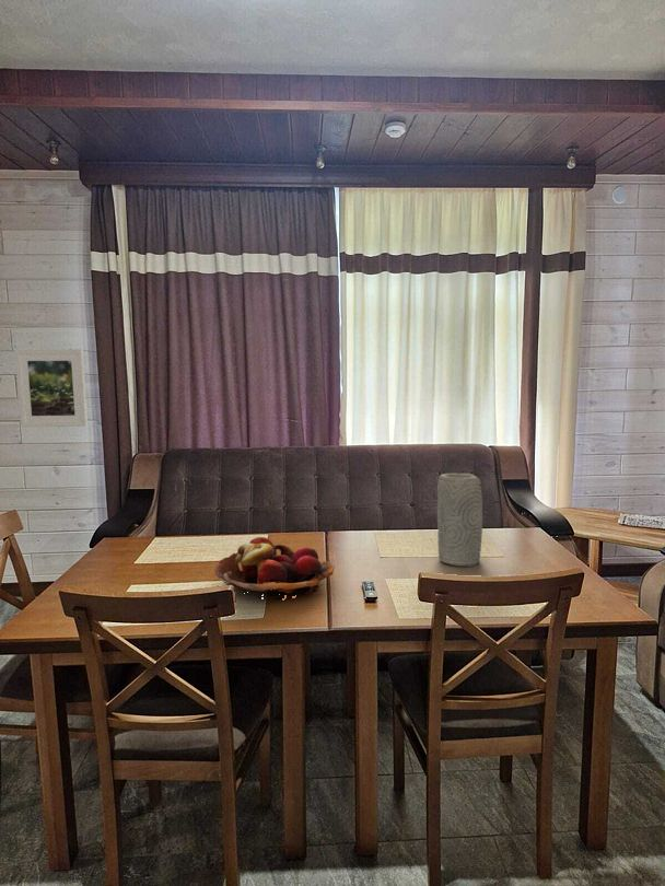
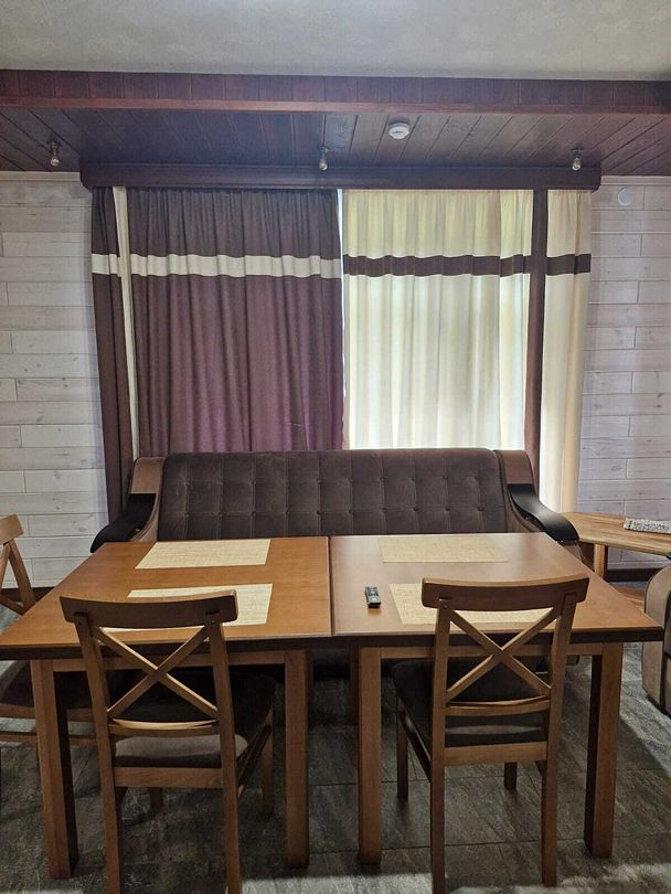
- vase (459, 517)
- fruit basket (272, 566)
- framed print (51, 388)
